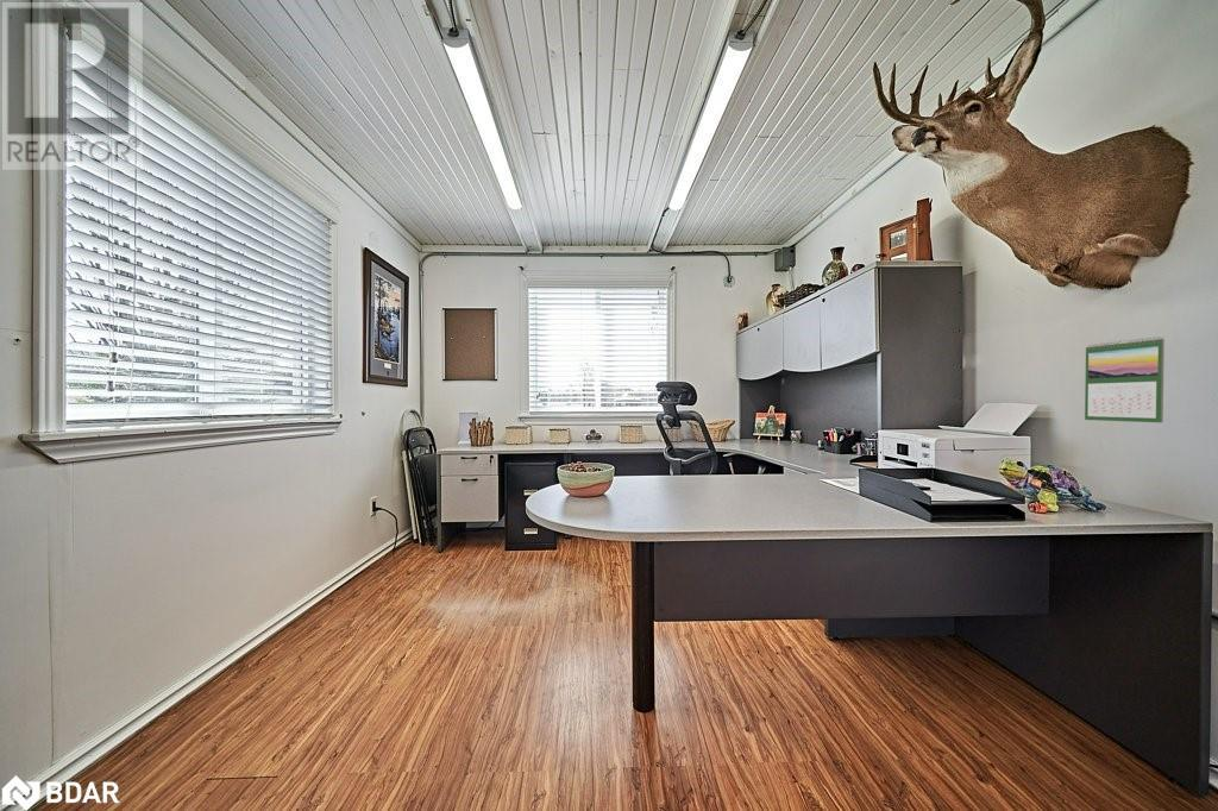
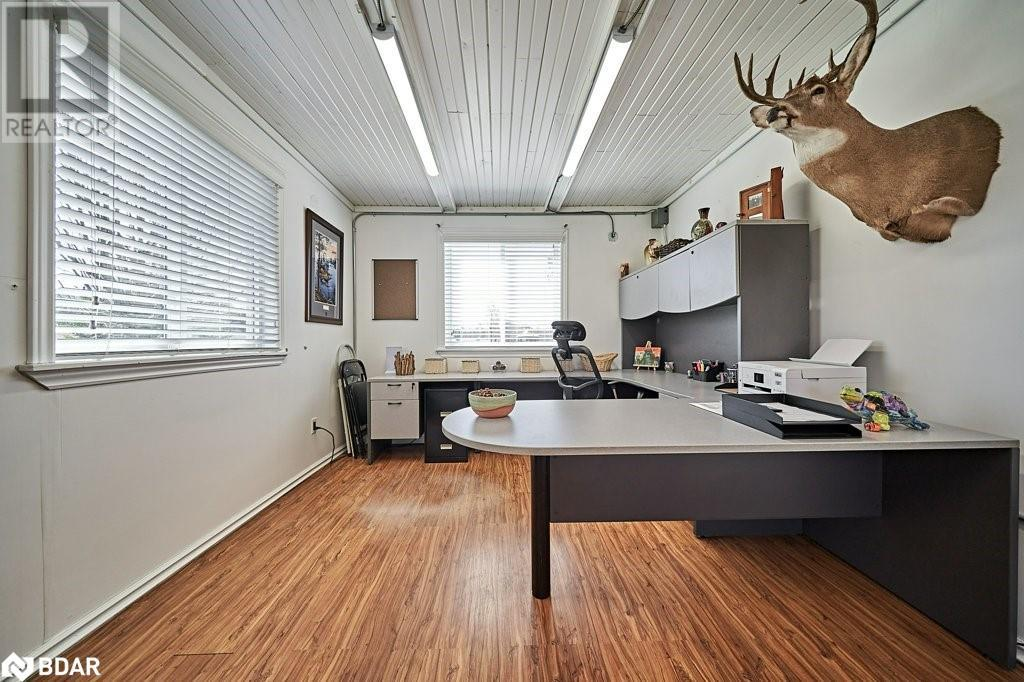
- calendar (1122, 379)
